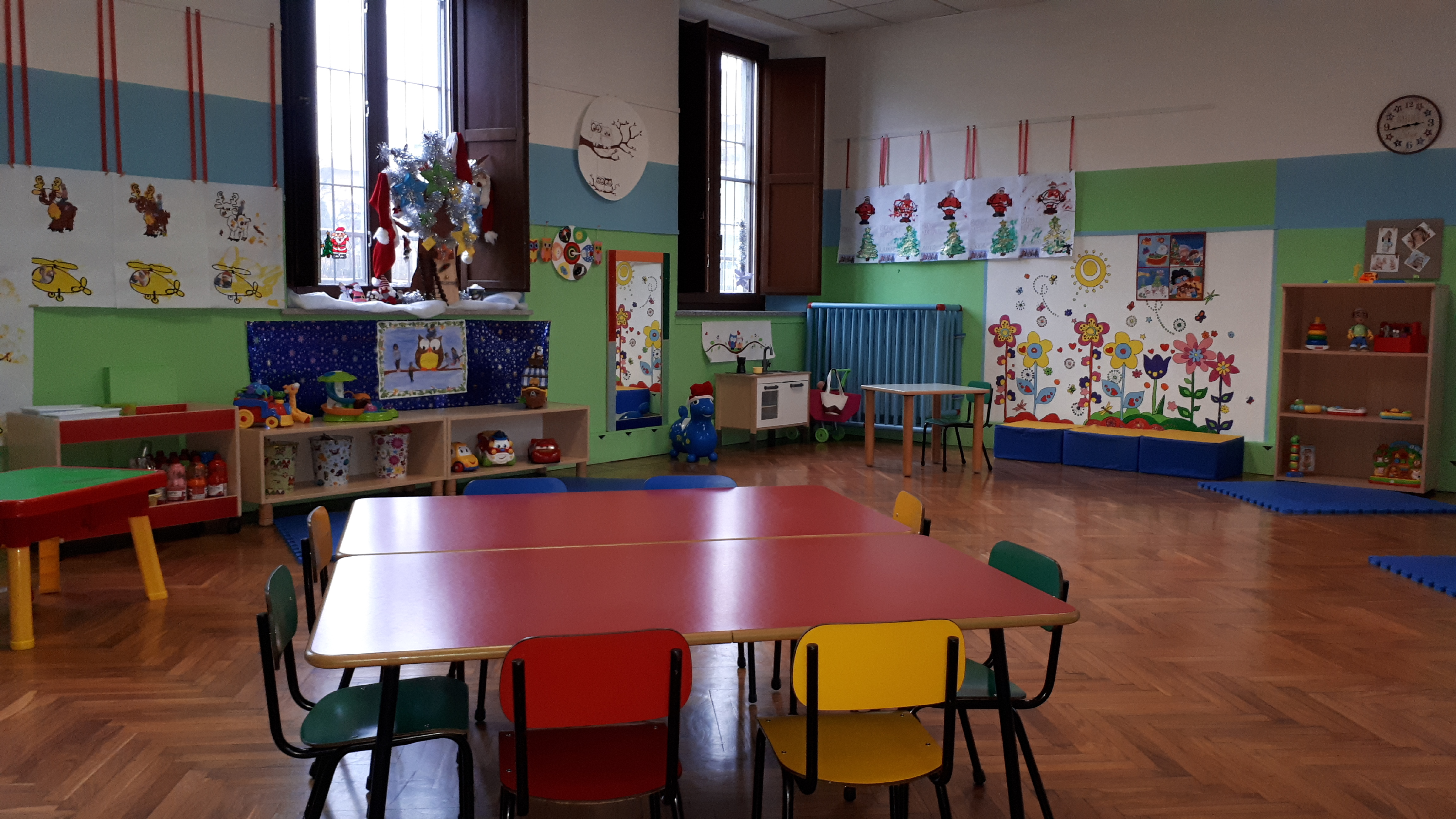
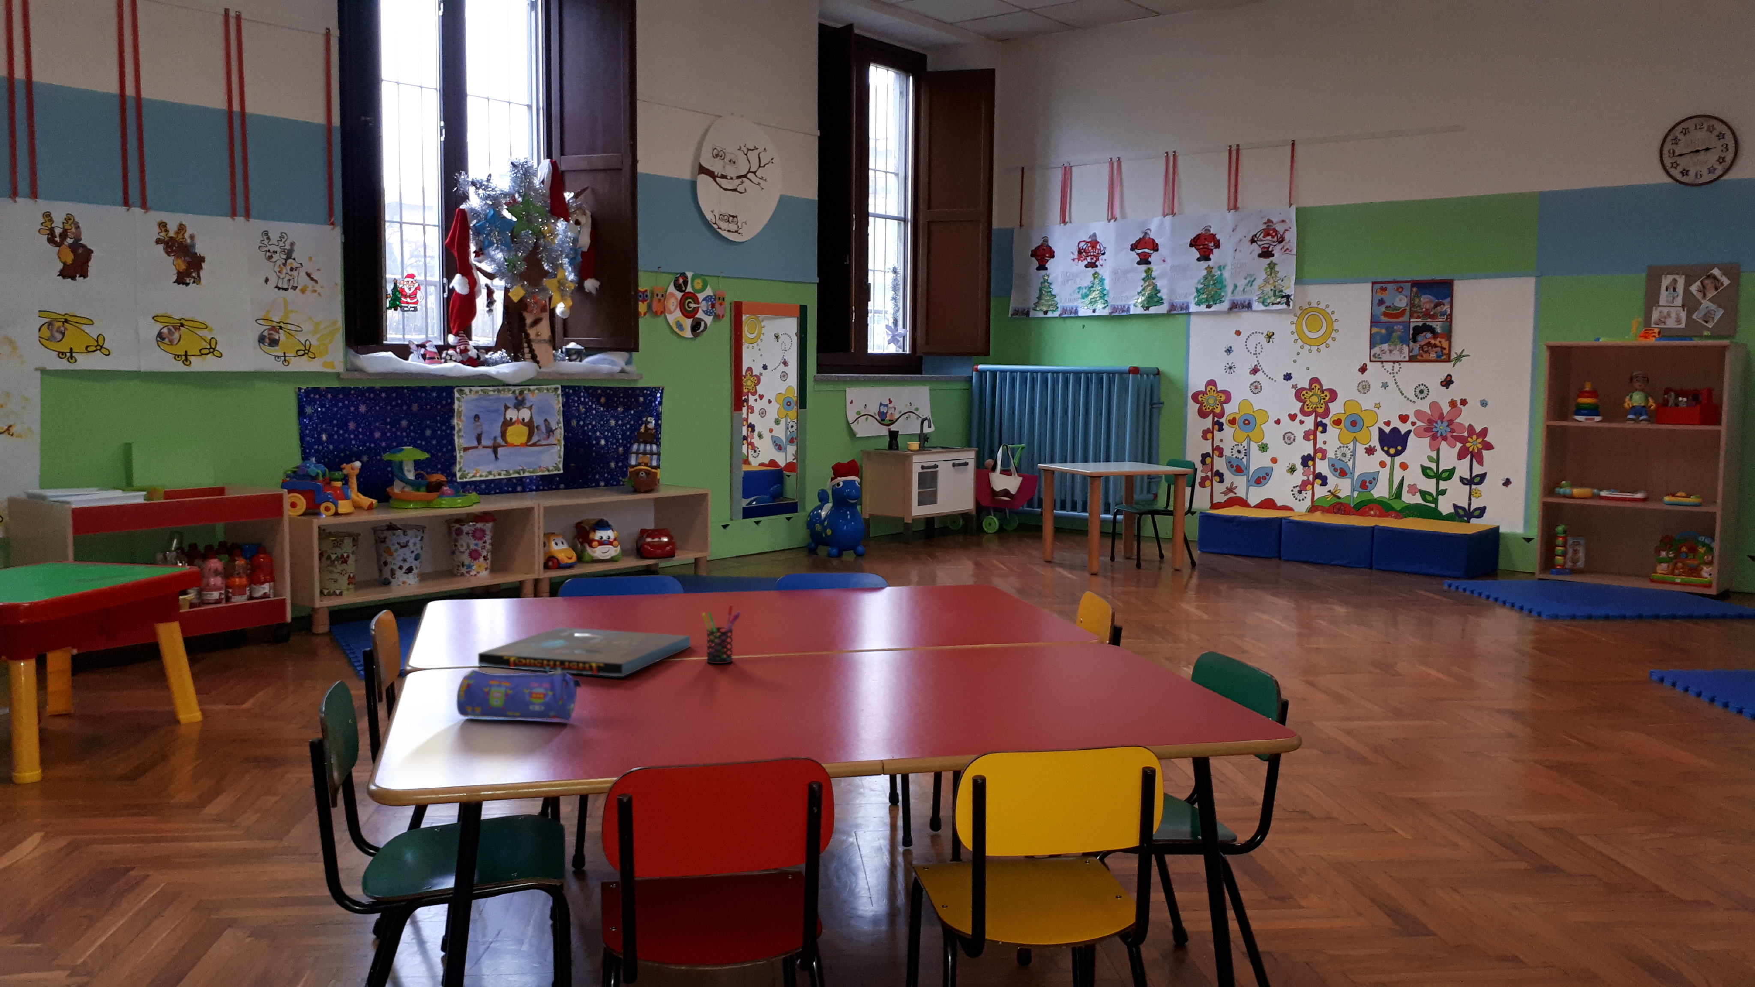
+ pencil case (518, 694)
+ board game (588, 645)
+ pen holder (718, 633)
